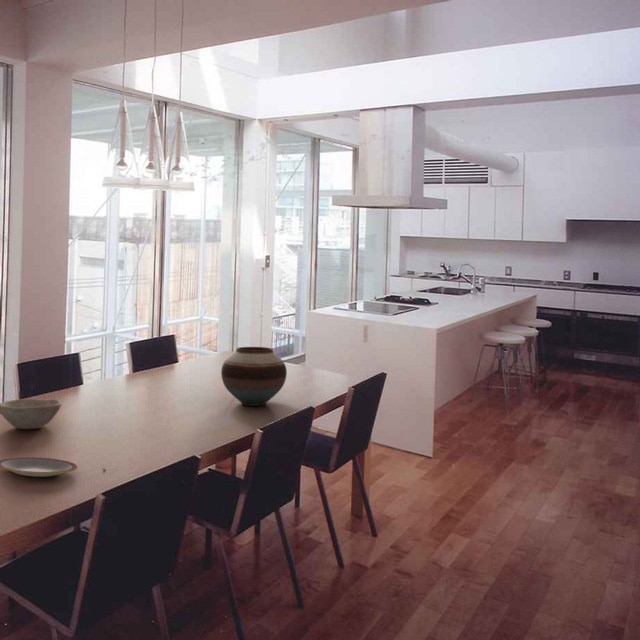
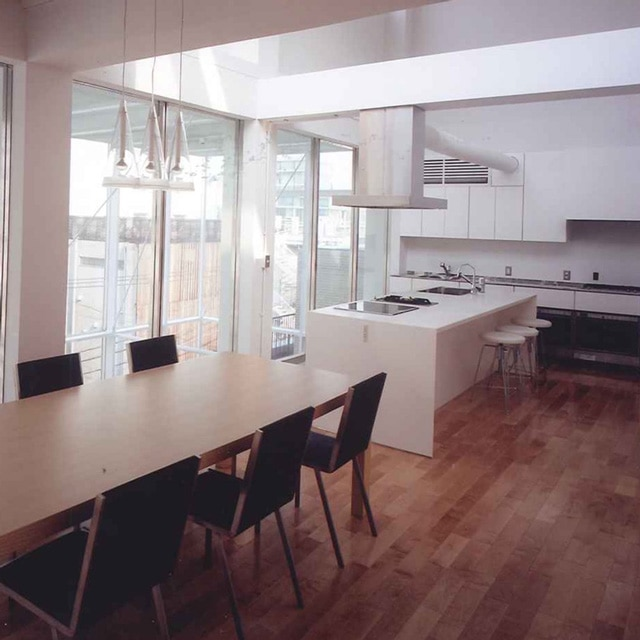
- bowl (30, 415)
- vase (254, 376)
- plate (36, 468)
